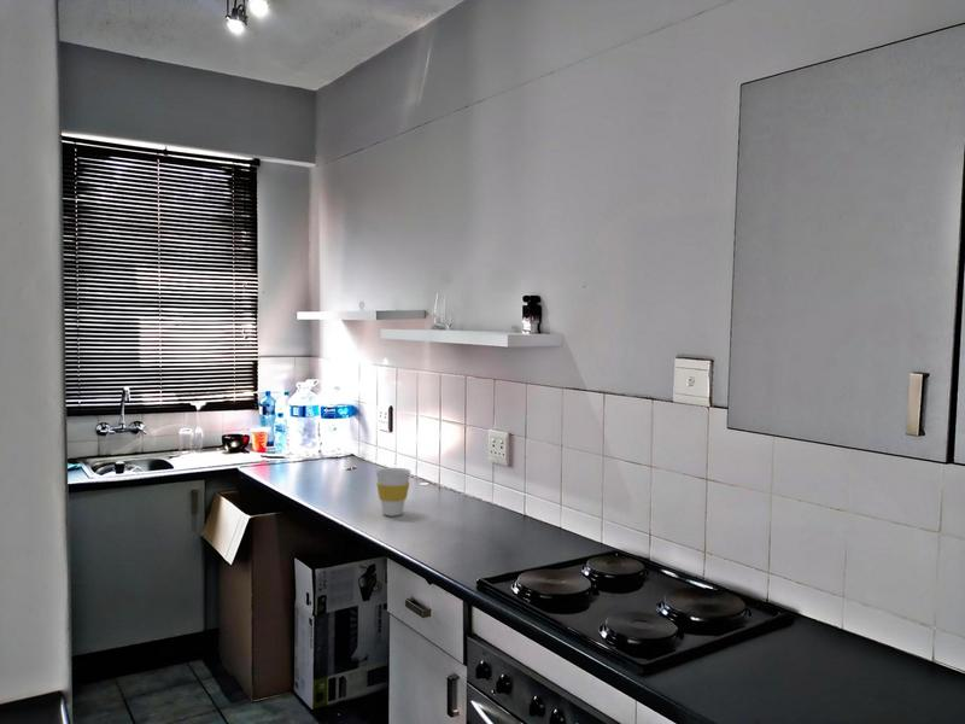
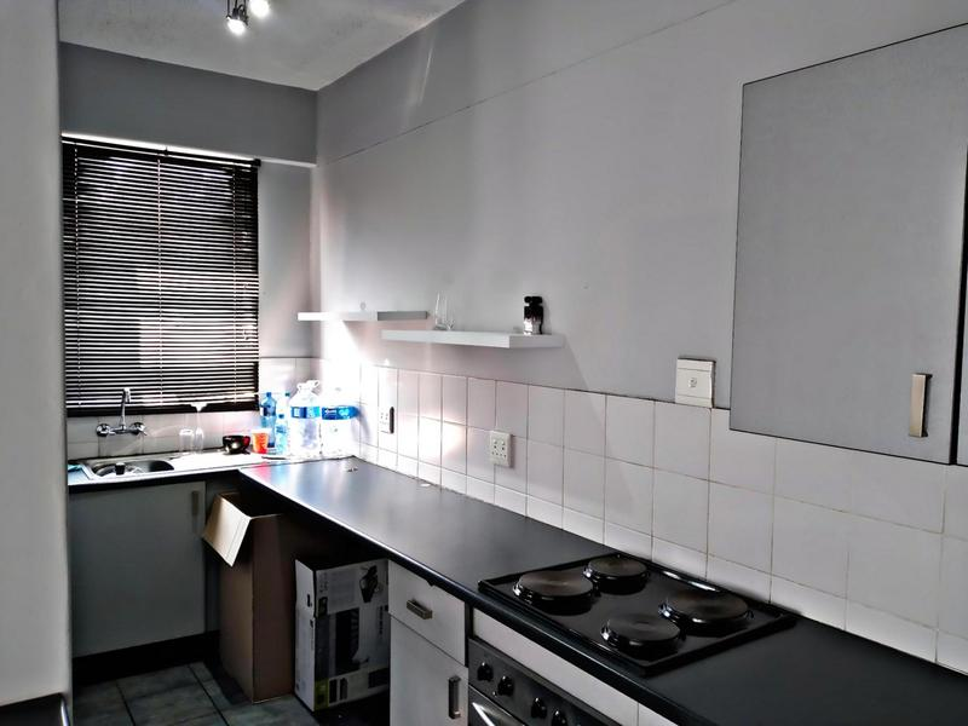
- cup (392, 492)
